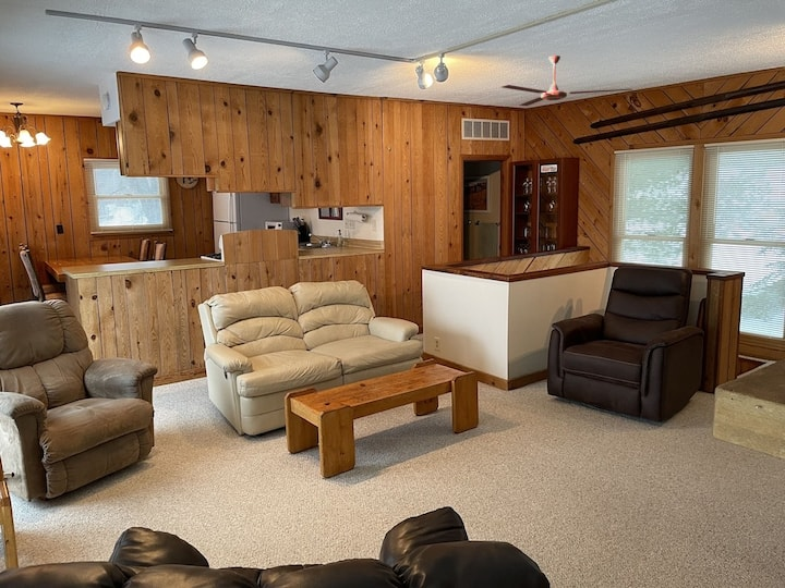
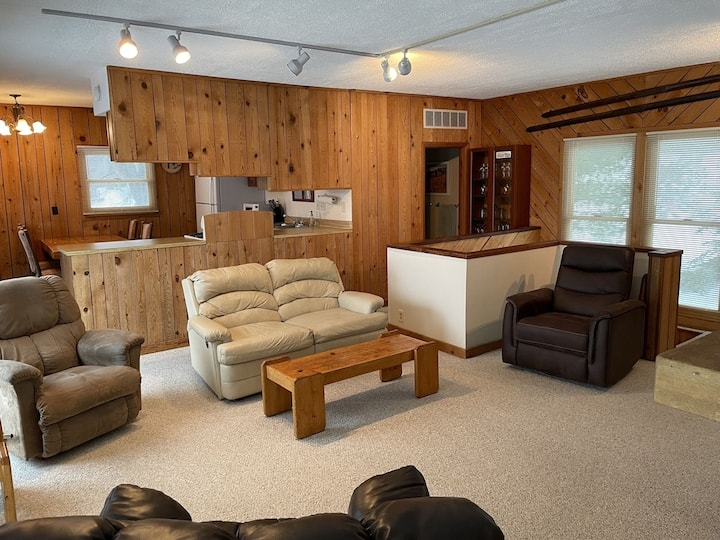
- ceiling fan (554, 77)
